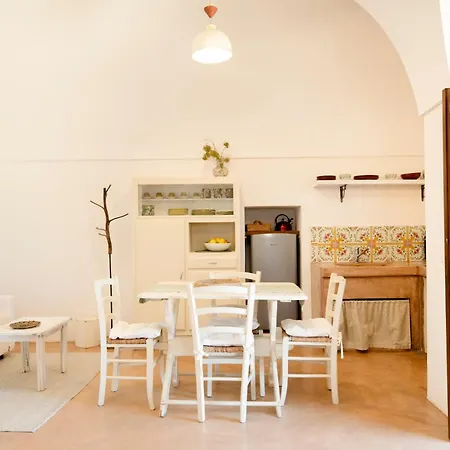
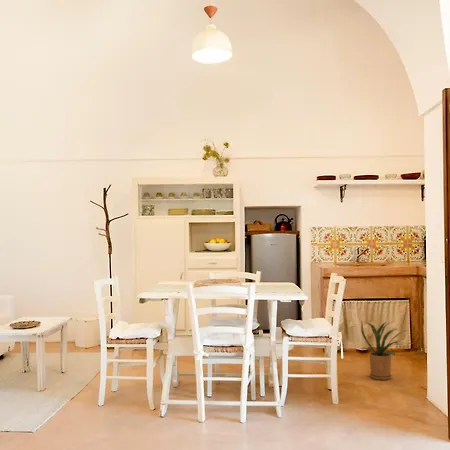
+ house plant (383, 347)
